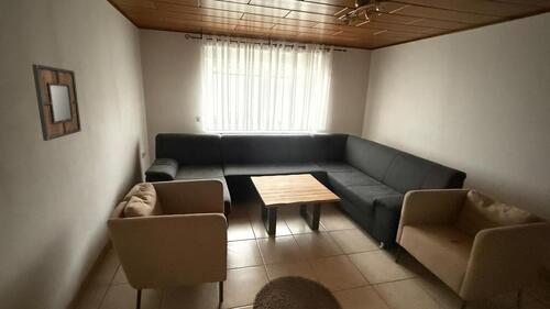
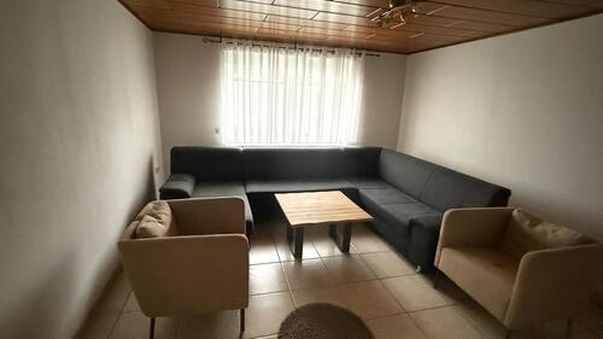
- home mirror (59, 102)
